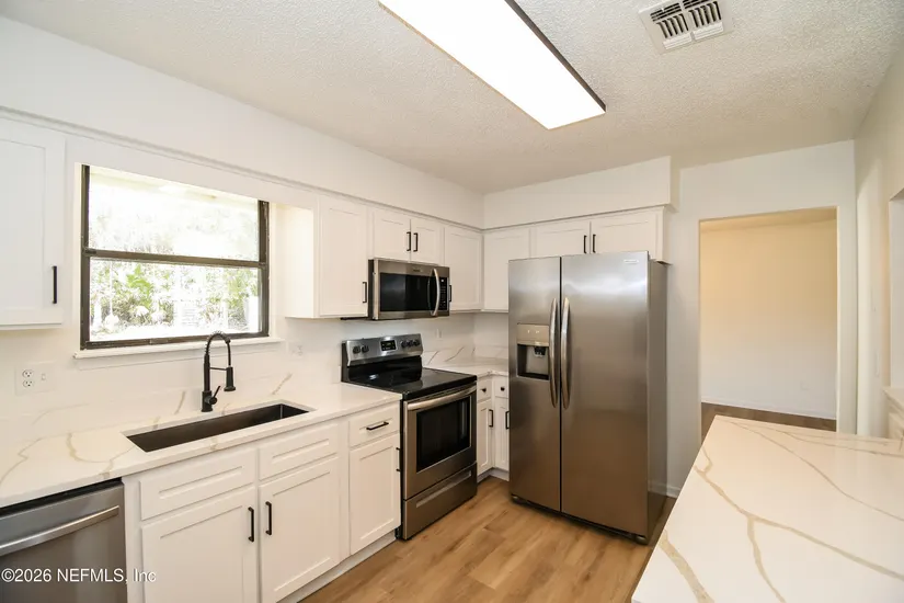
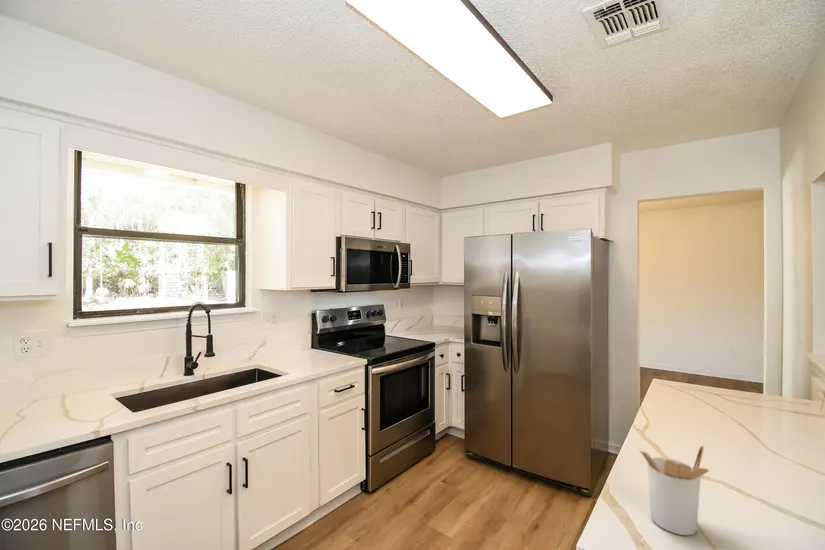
+ utensil holder (677, 488)
